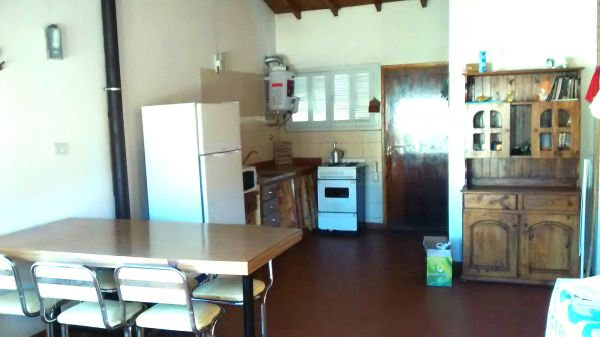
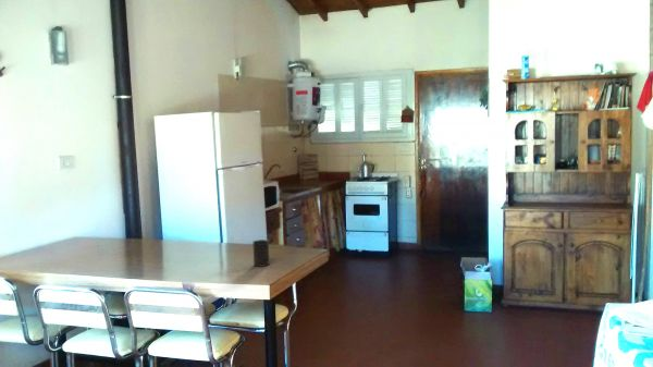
+ cup (260, 253)
